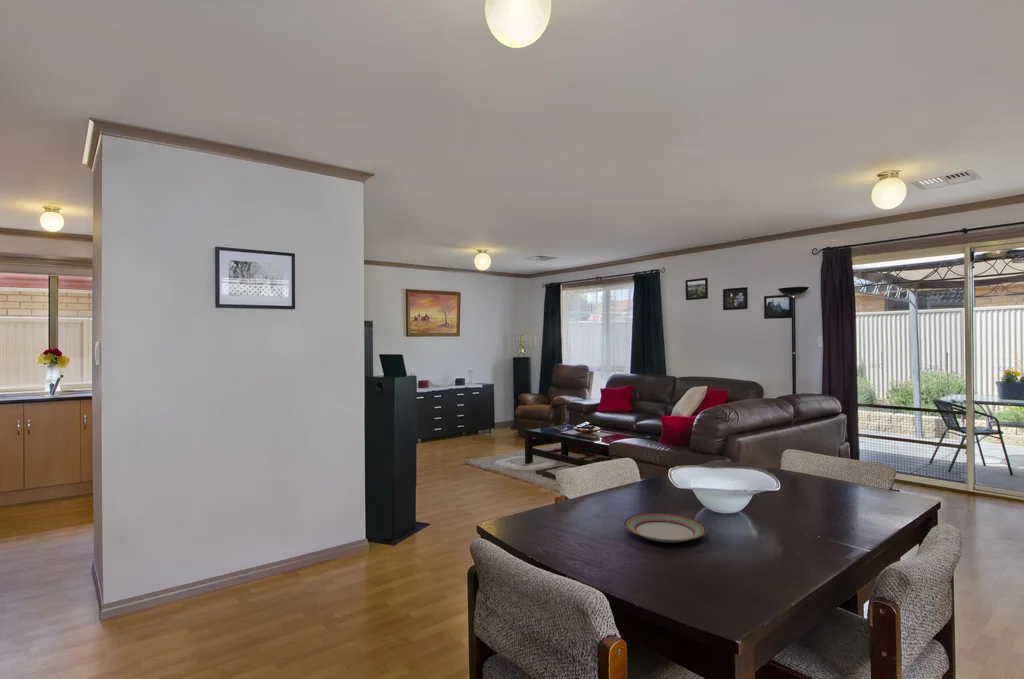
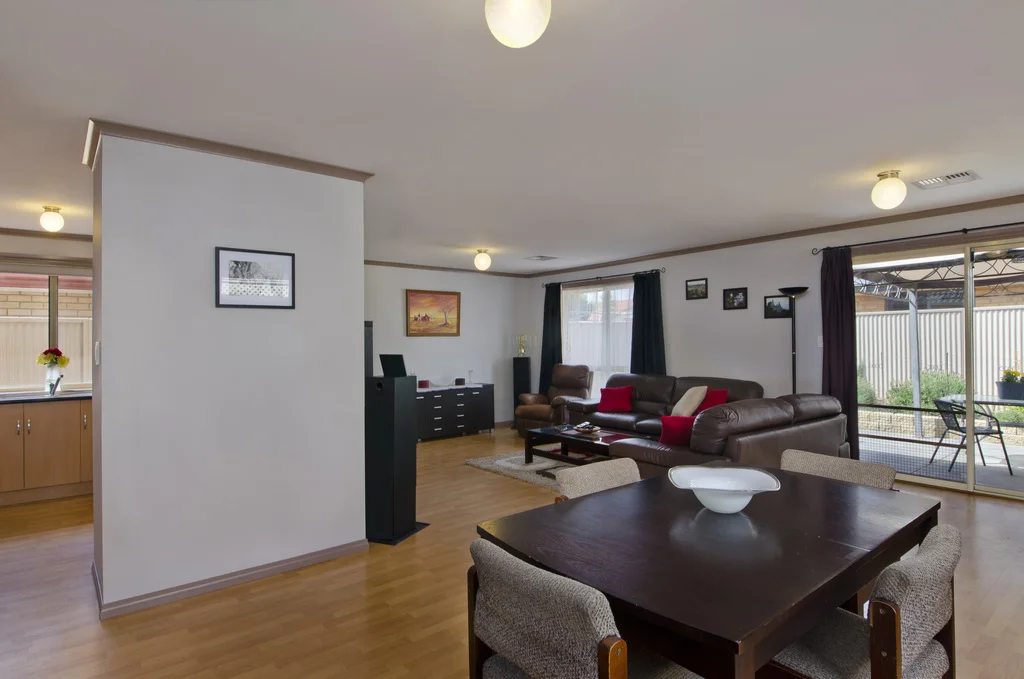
- plate (664, 529)
